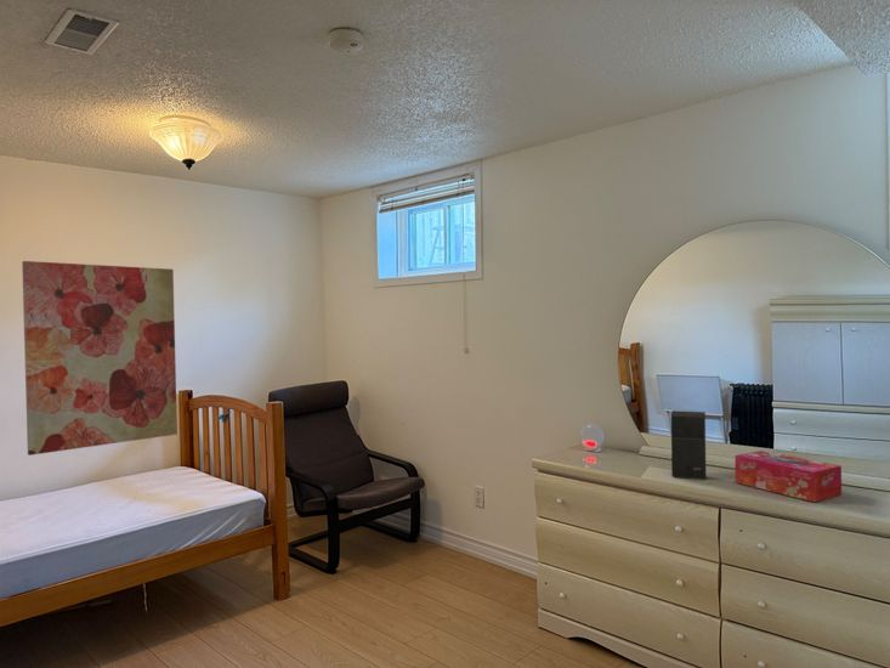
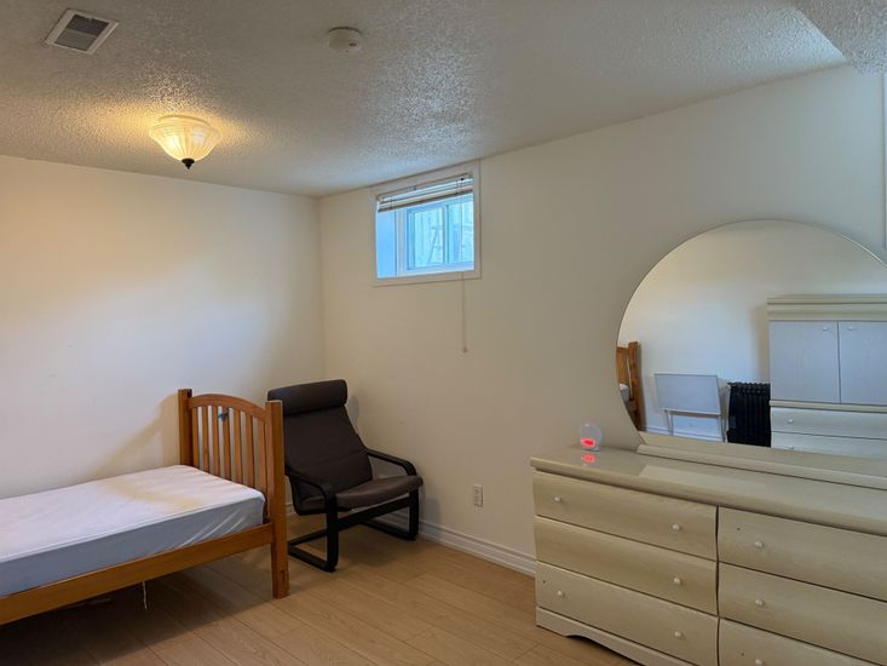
- speaker (688, 443)
- tissue box (786, 474)
- wall art (106, 355)
